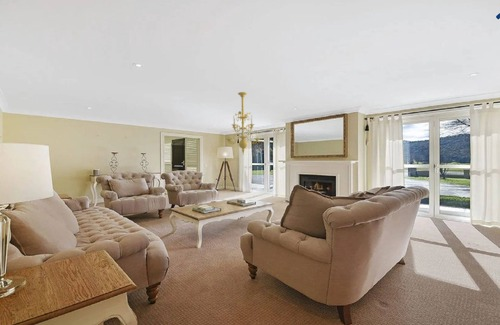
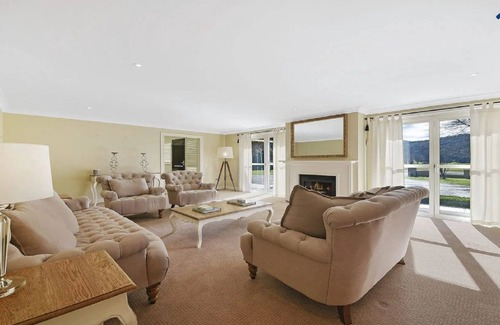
- chandelier (242, 124)
